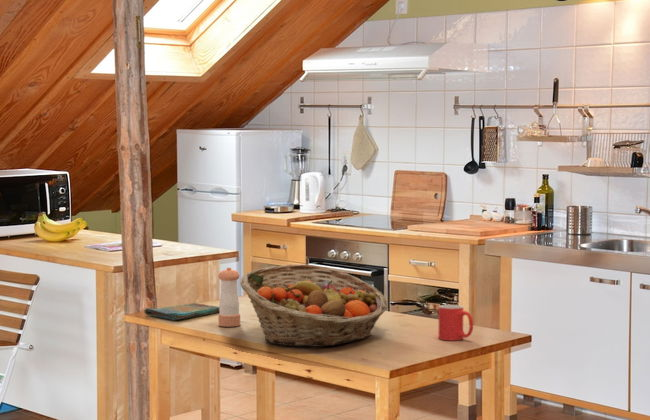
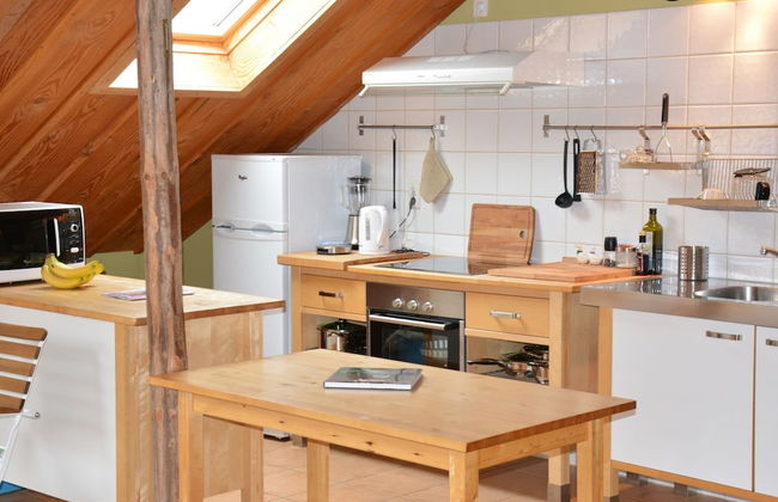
- dish towel (184, 309)
- pepper shaker (229, 296)
- mug (456, 323)
- fruit basket (314, 303)
